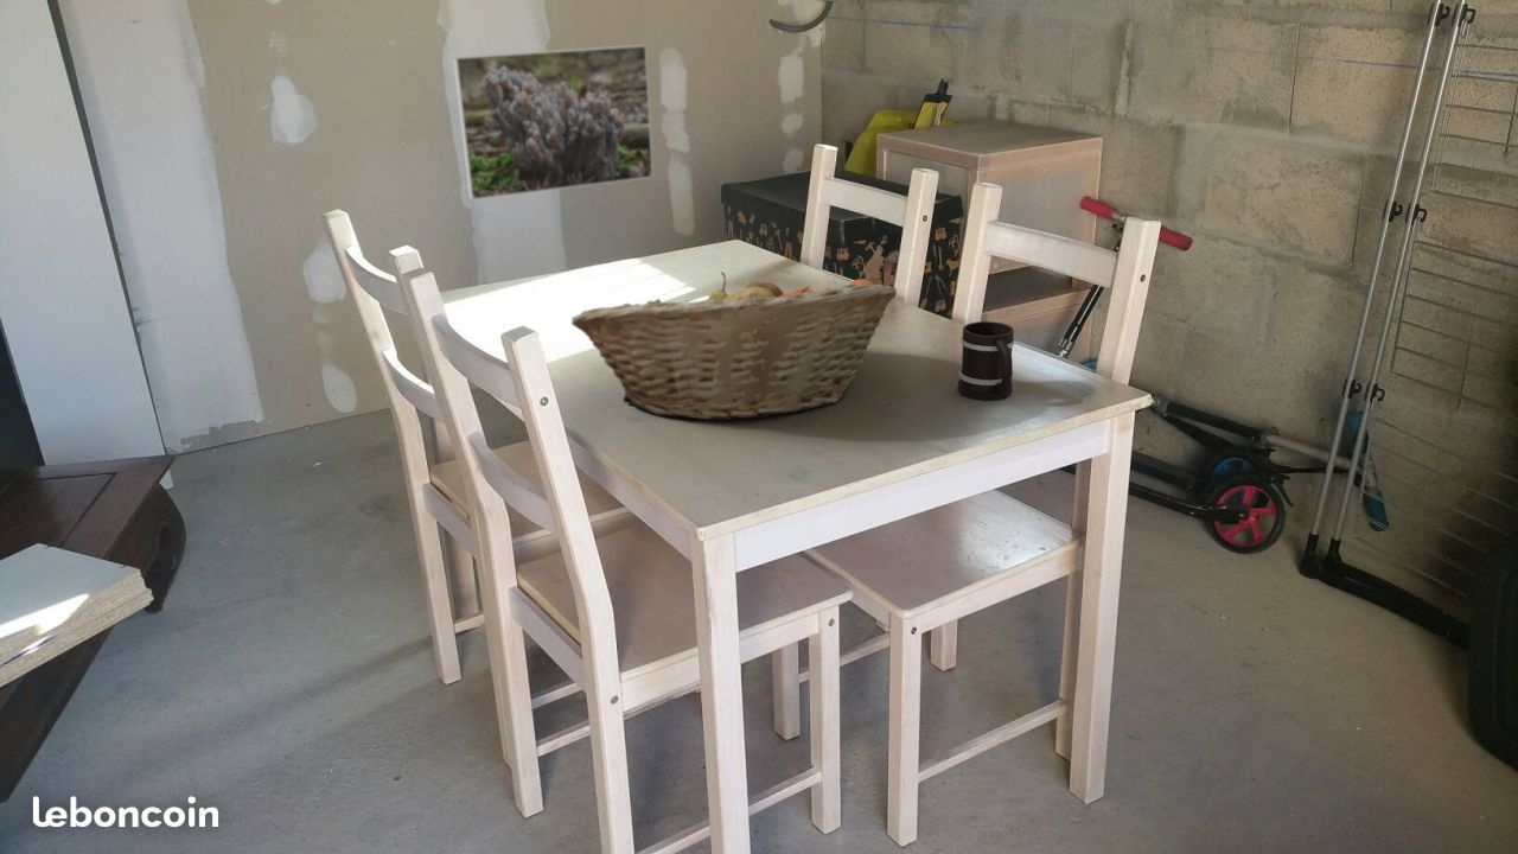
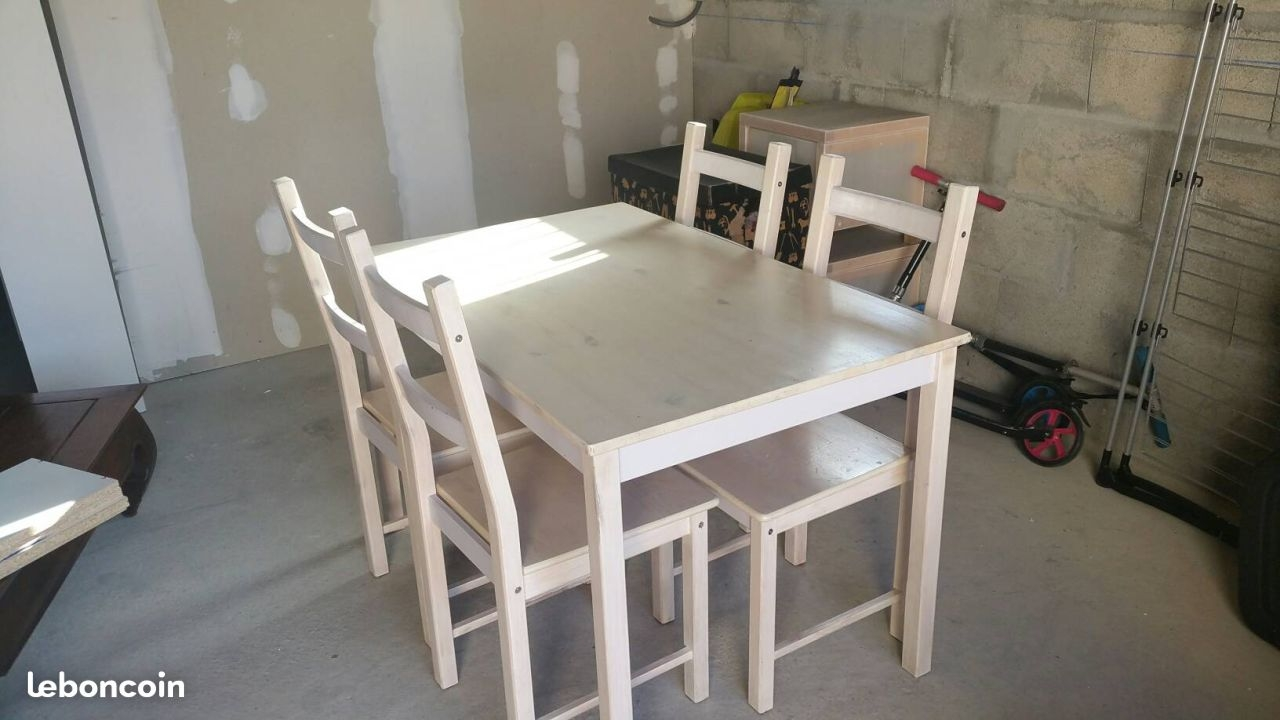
- mug (990, 363)
- fruit basket (735, 331)
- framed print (559, 120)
